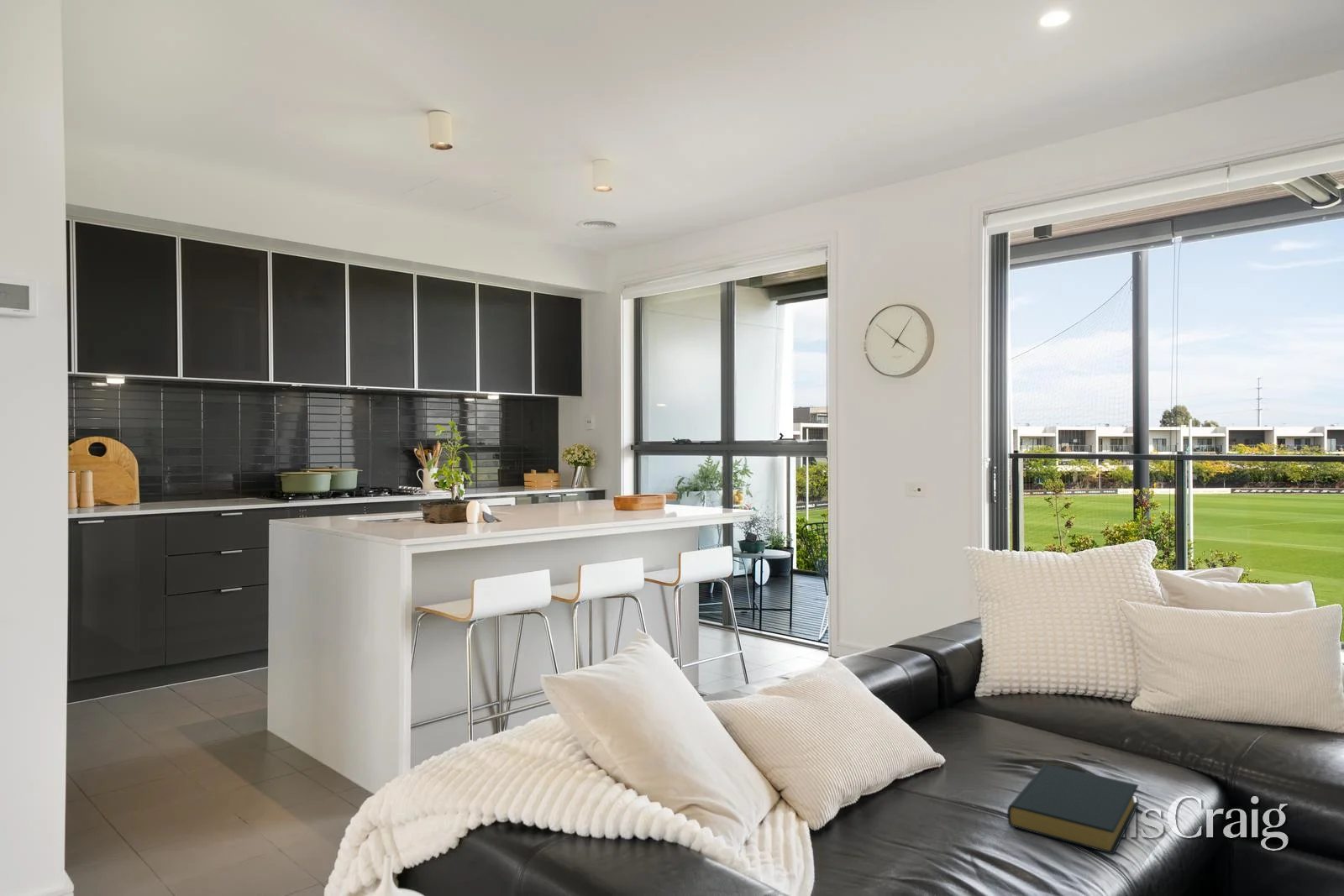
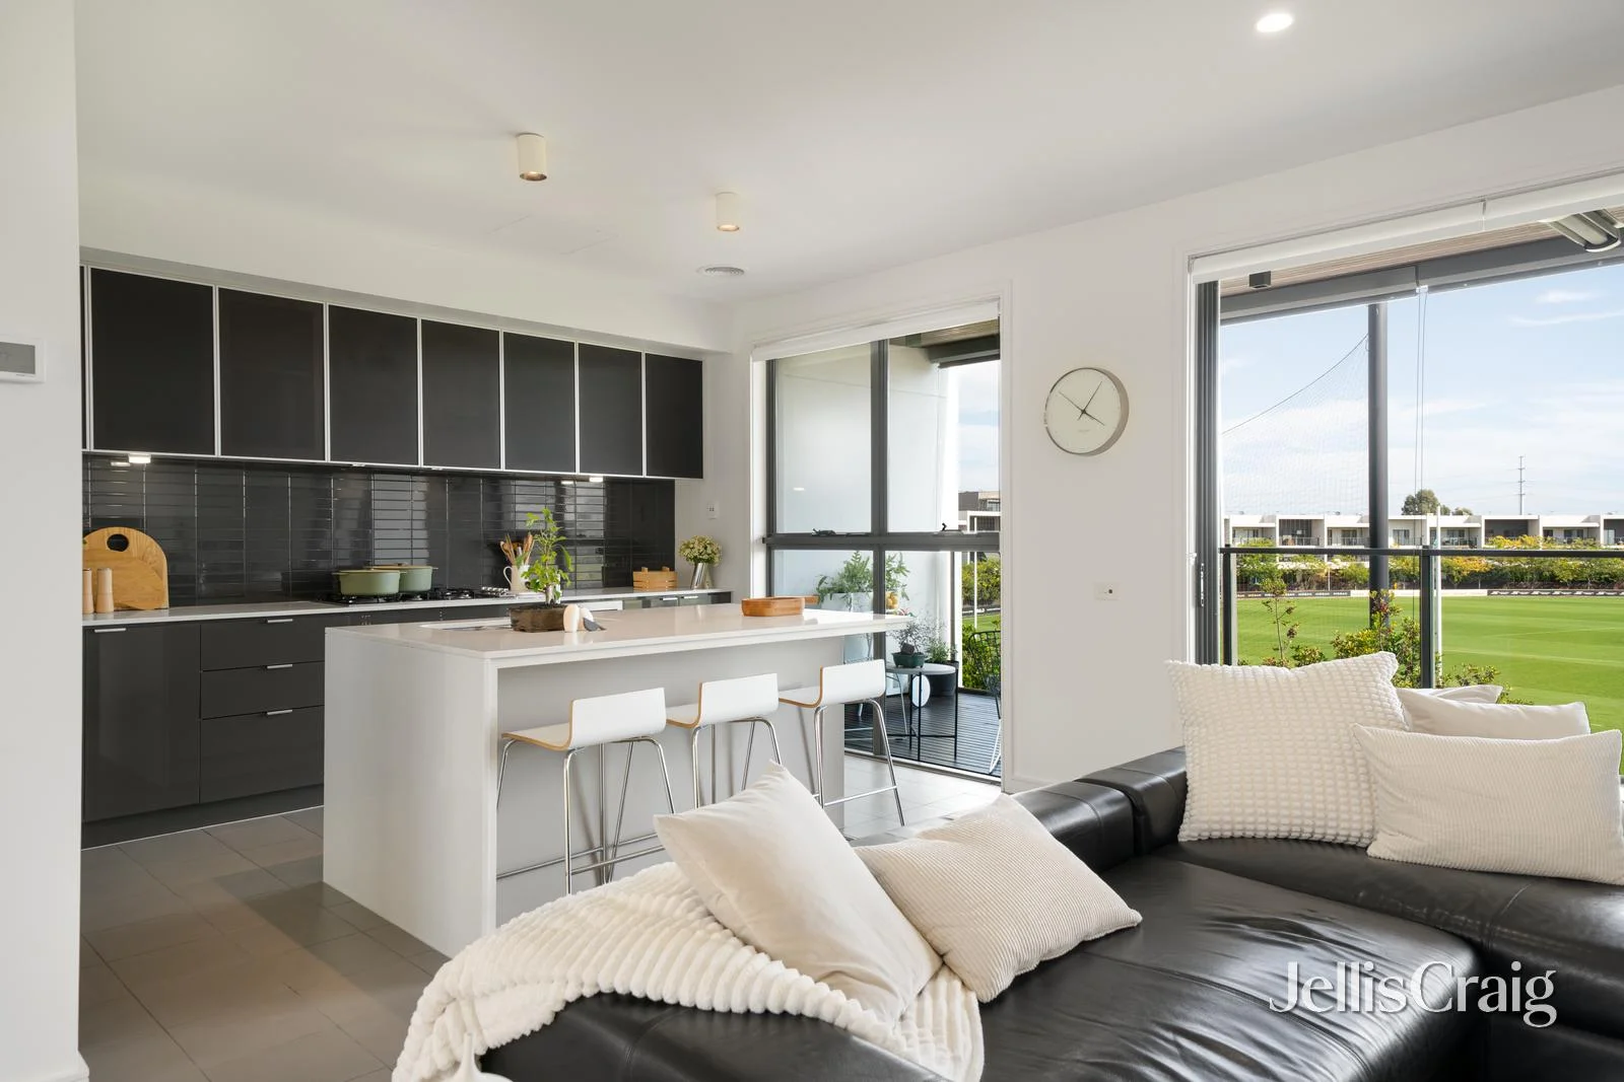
- hardback book (1074, 804)
